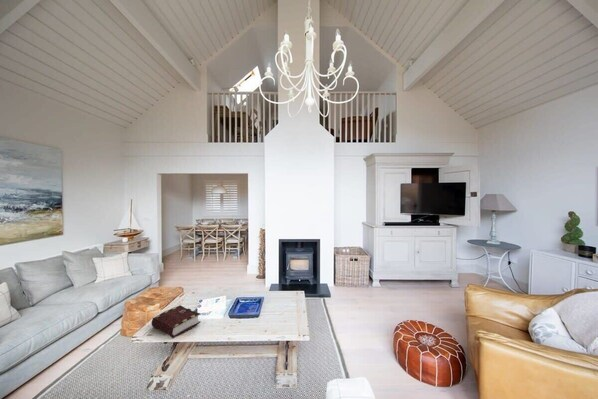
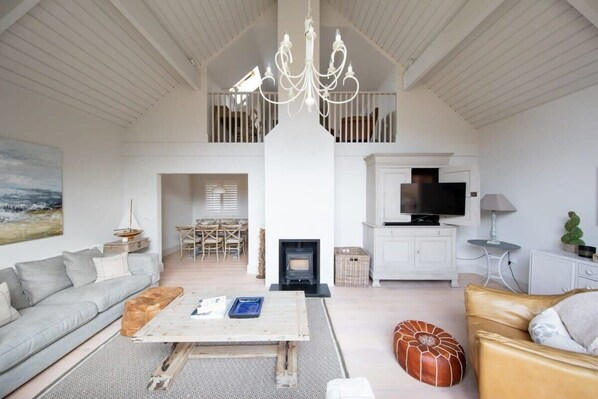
- book (176, 319)
